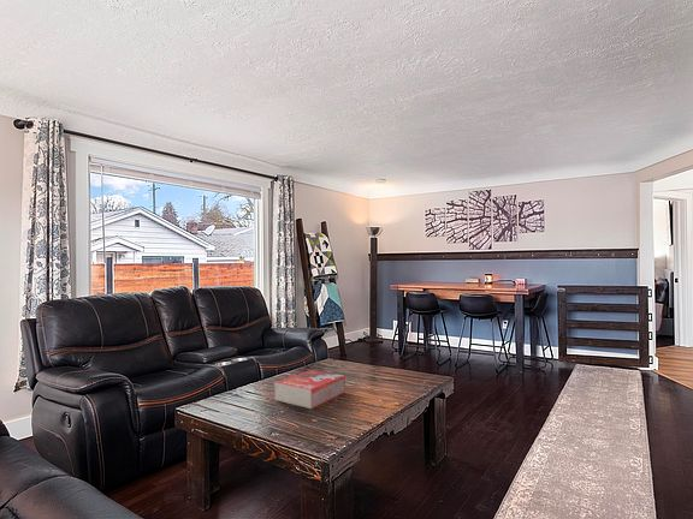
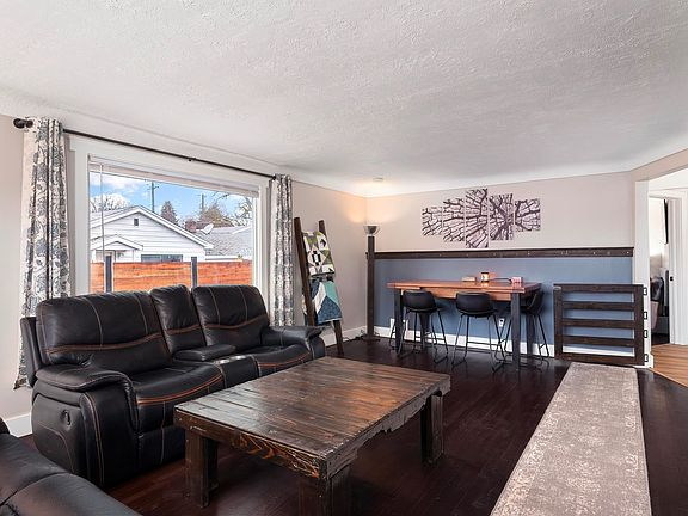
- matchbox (310, 387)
